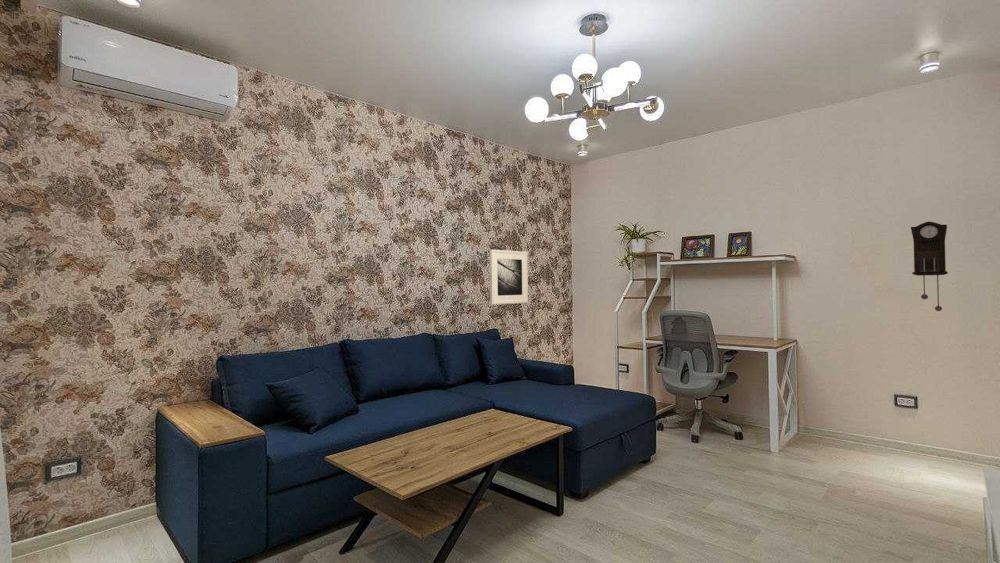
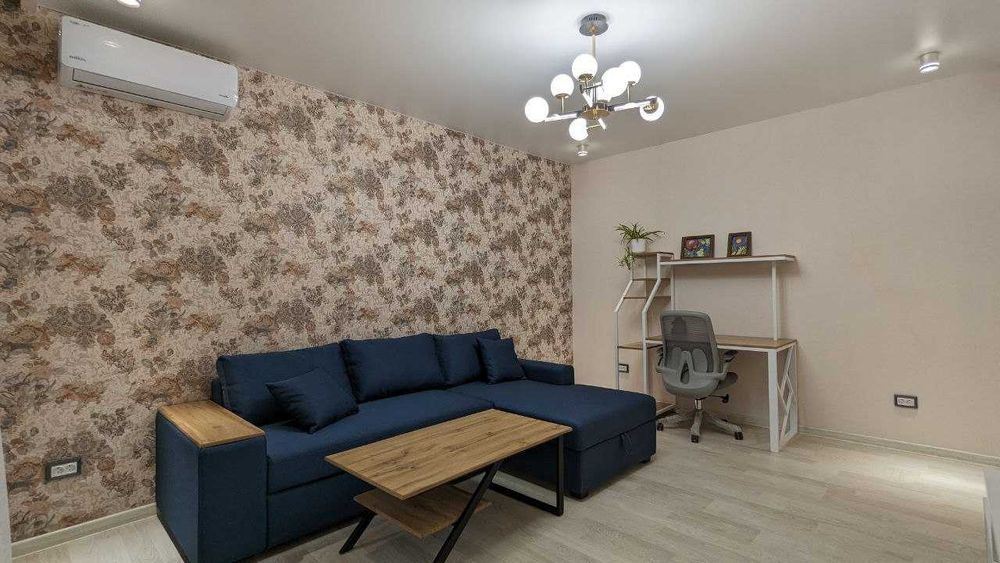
- pendulum clock (929, 266)
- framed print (509, 277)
